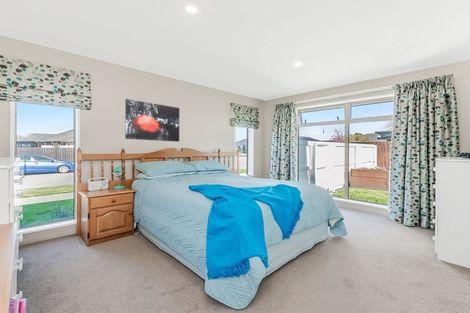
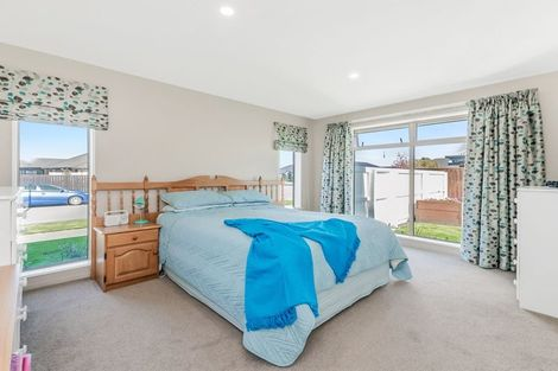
- wall art (154, 122)
